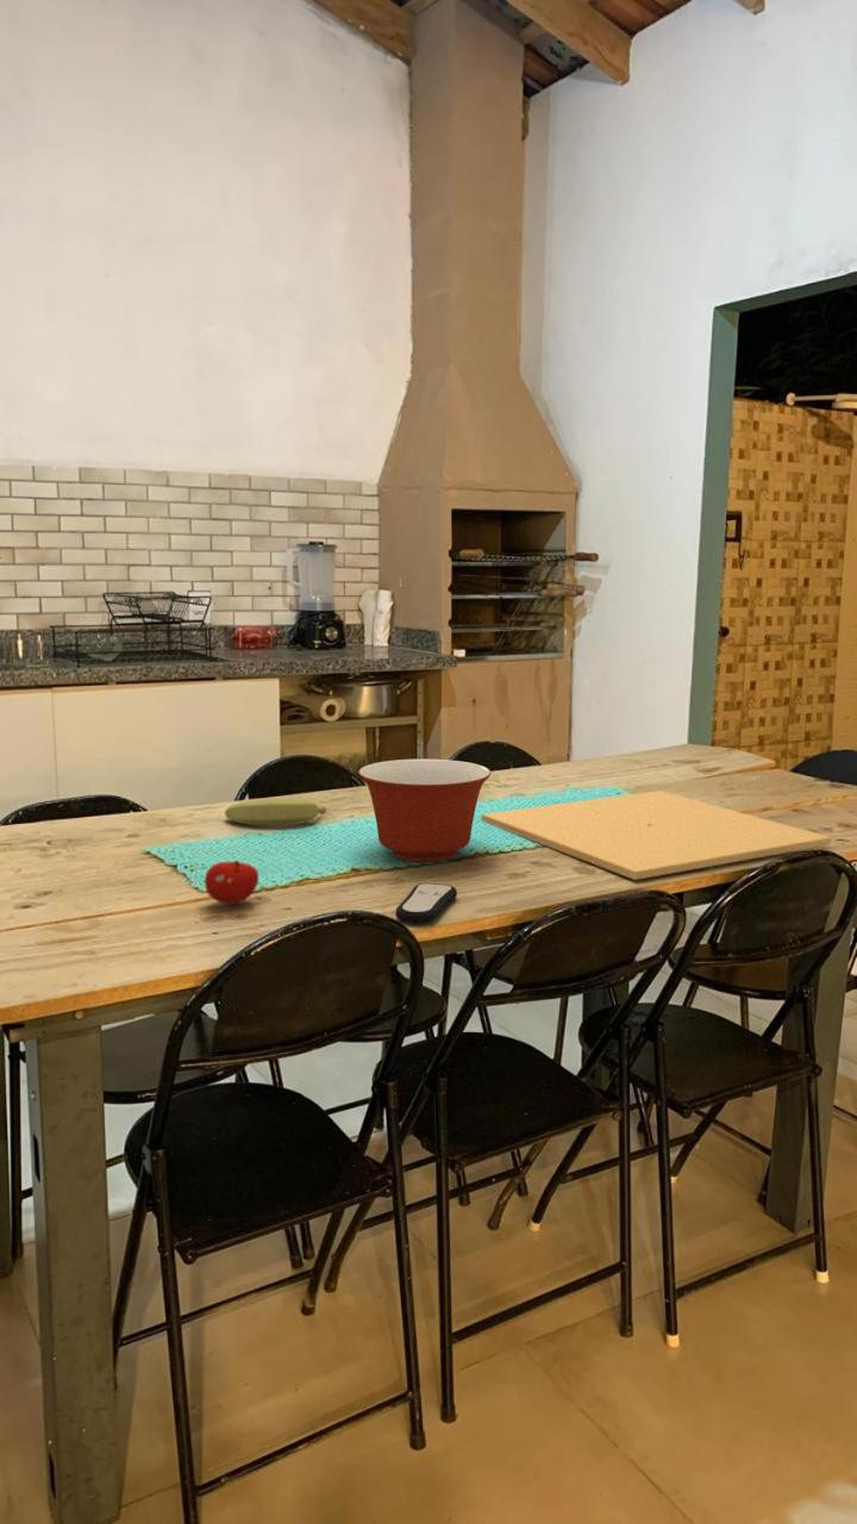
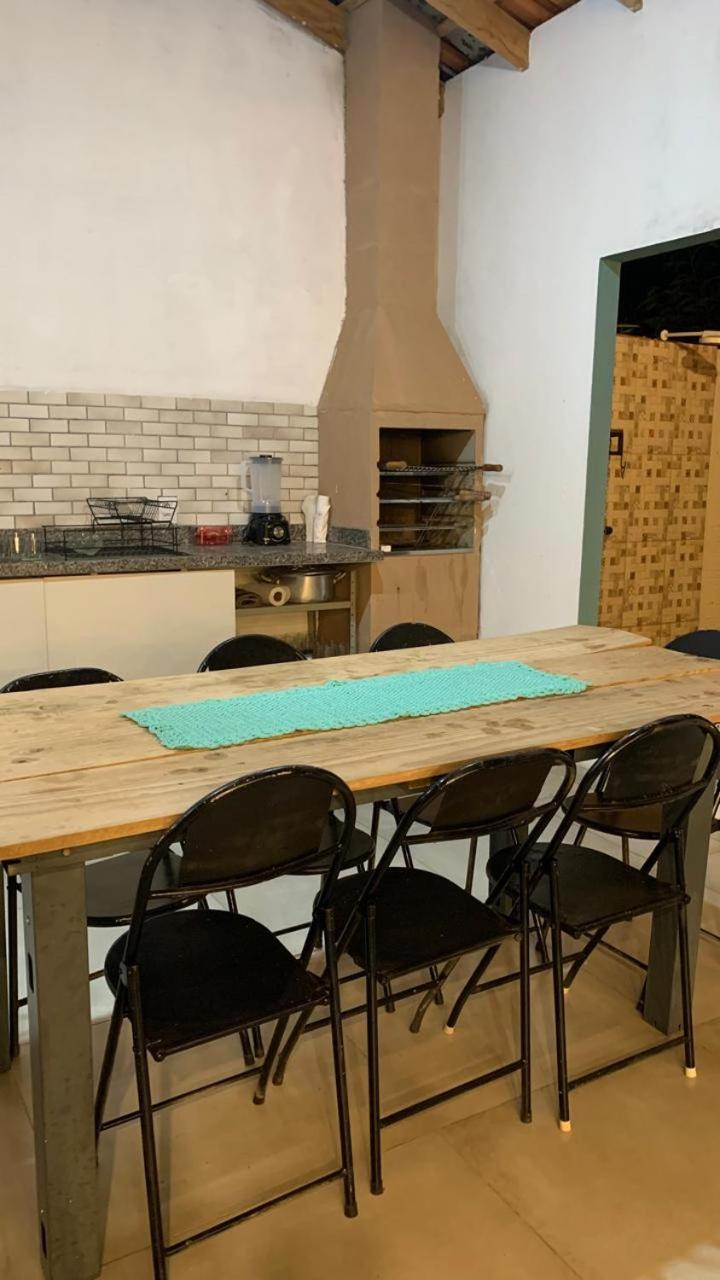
- remote control (425, 901)
- fruit (231, 880)
- mixing bowl (424, 812)
- banana (280, 807)
- cutting board (649, 827)
